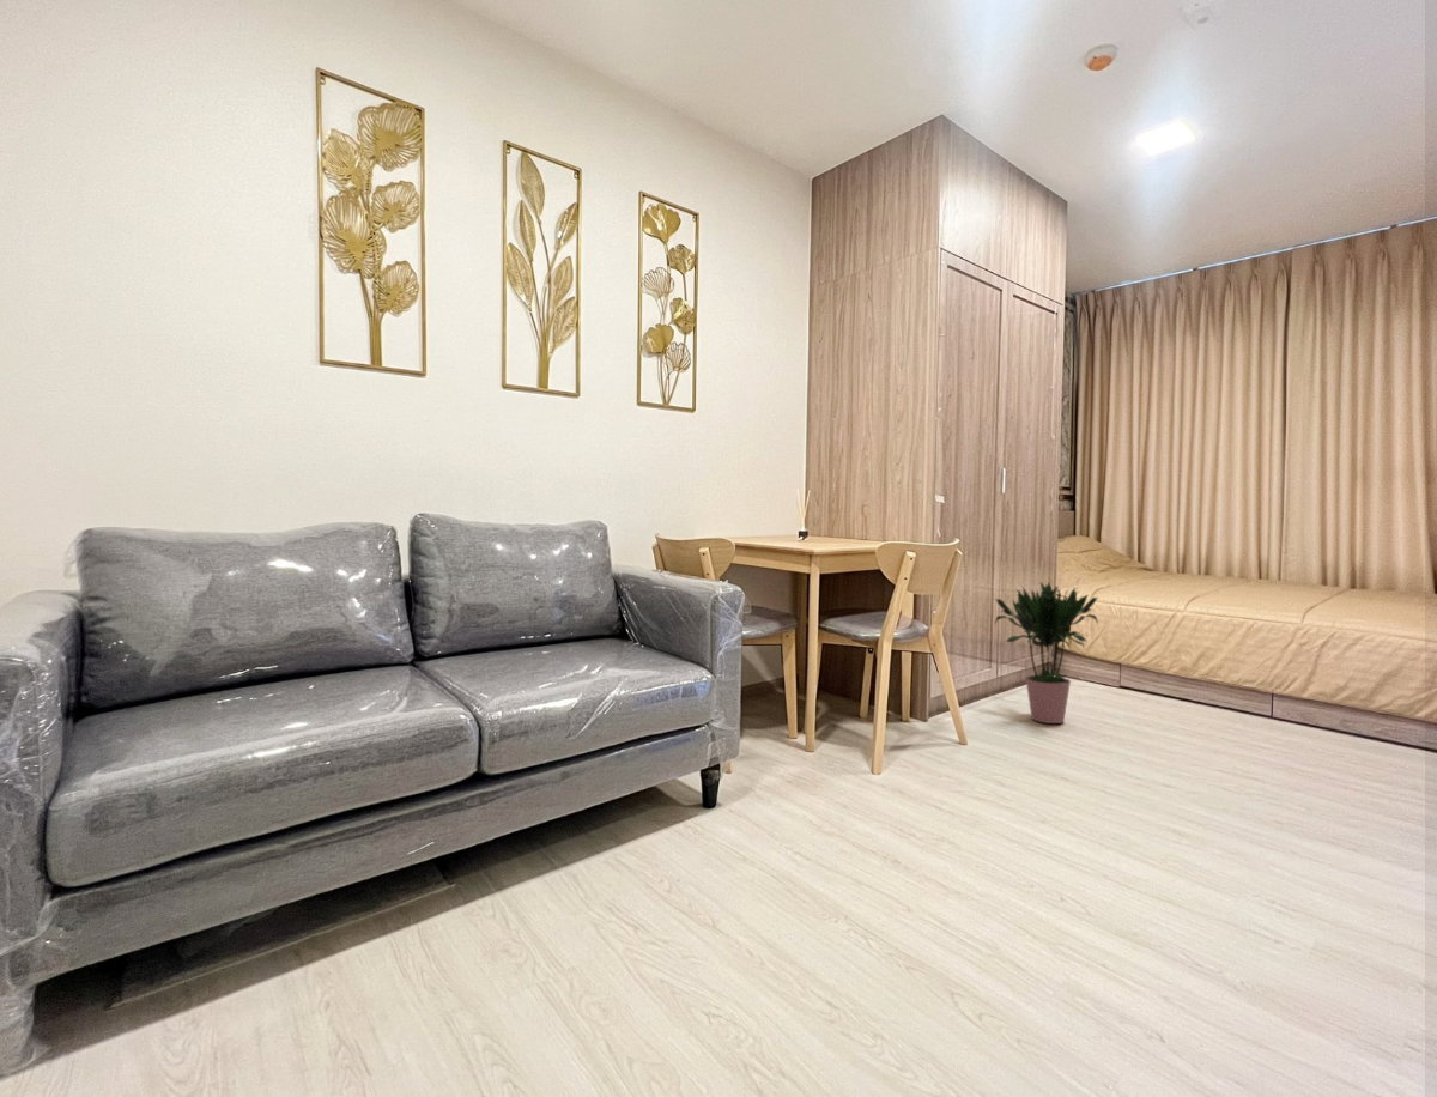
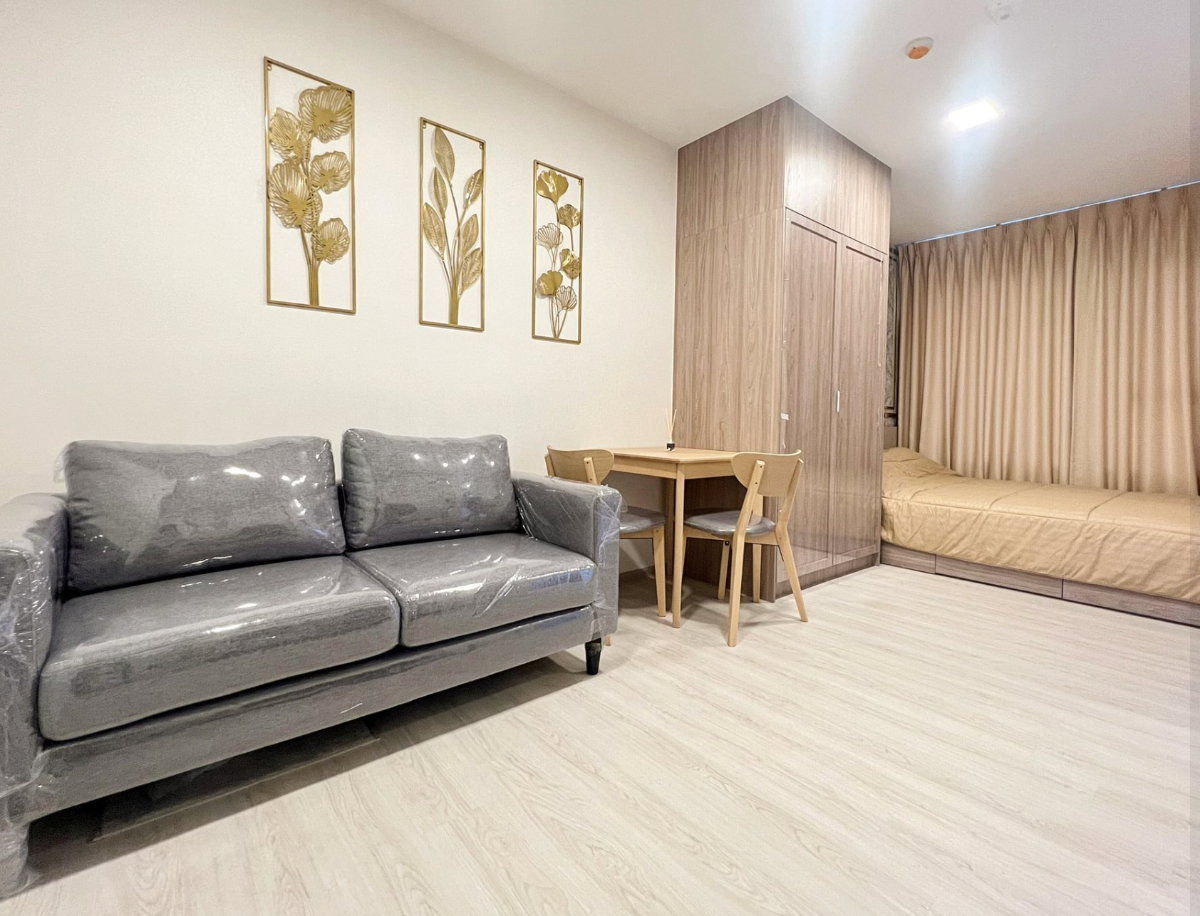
- potted plant (1041, 648)
